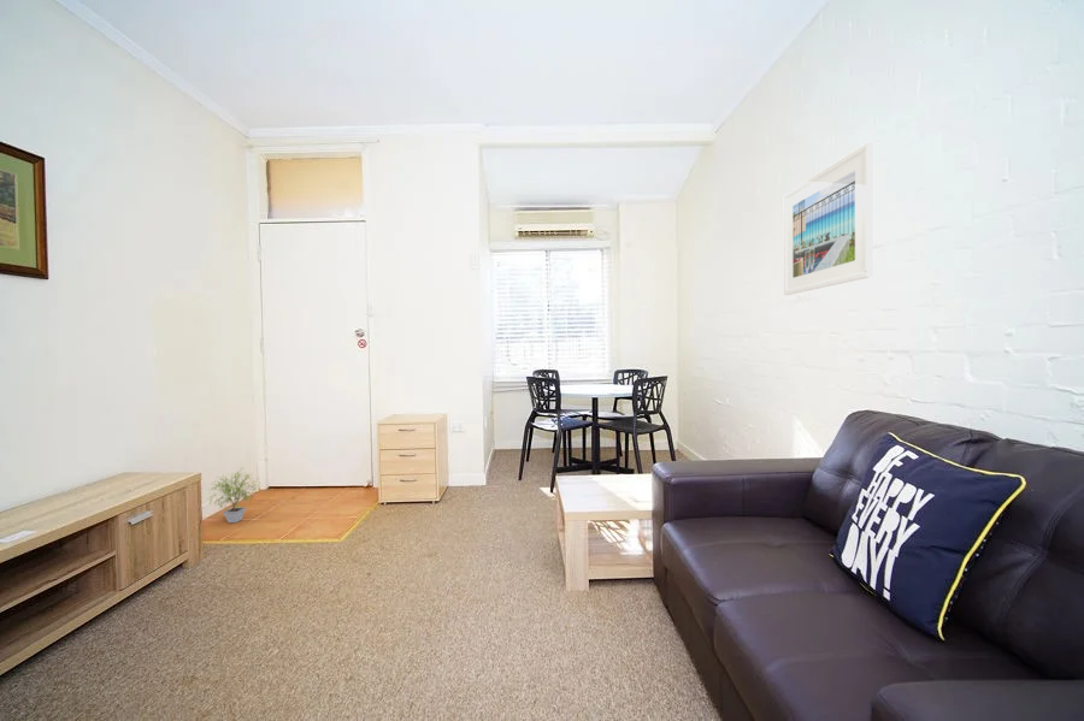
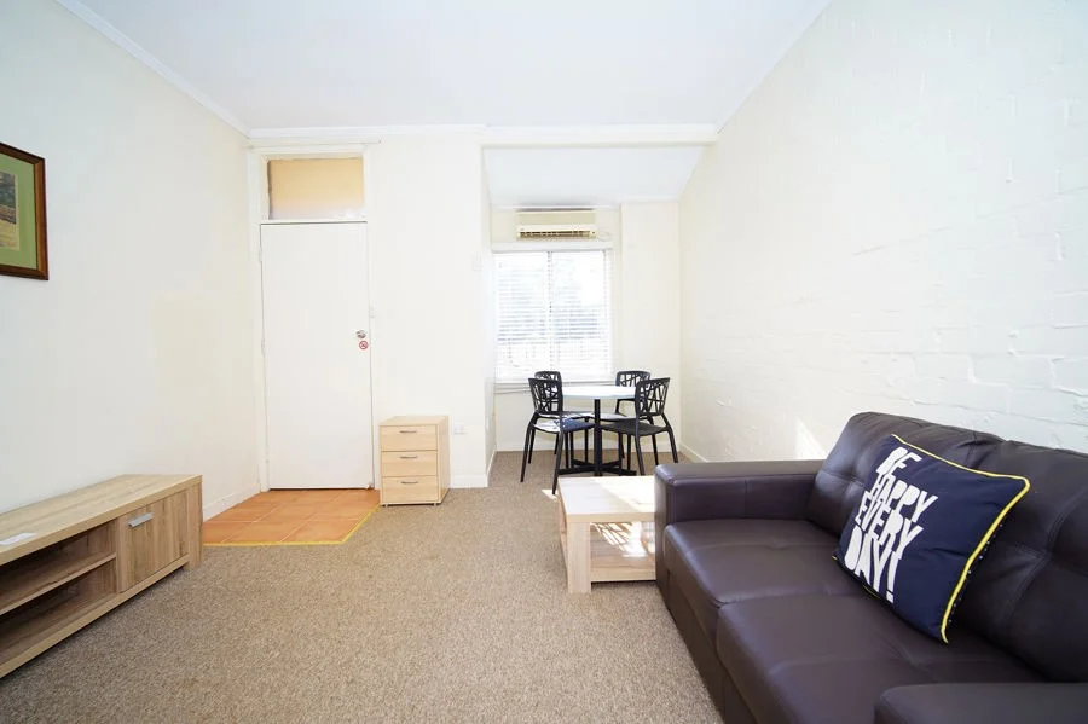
- potted plant (232, 494)
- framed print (821, 230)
